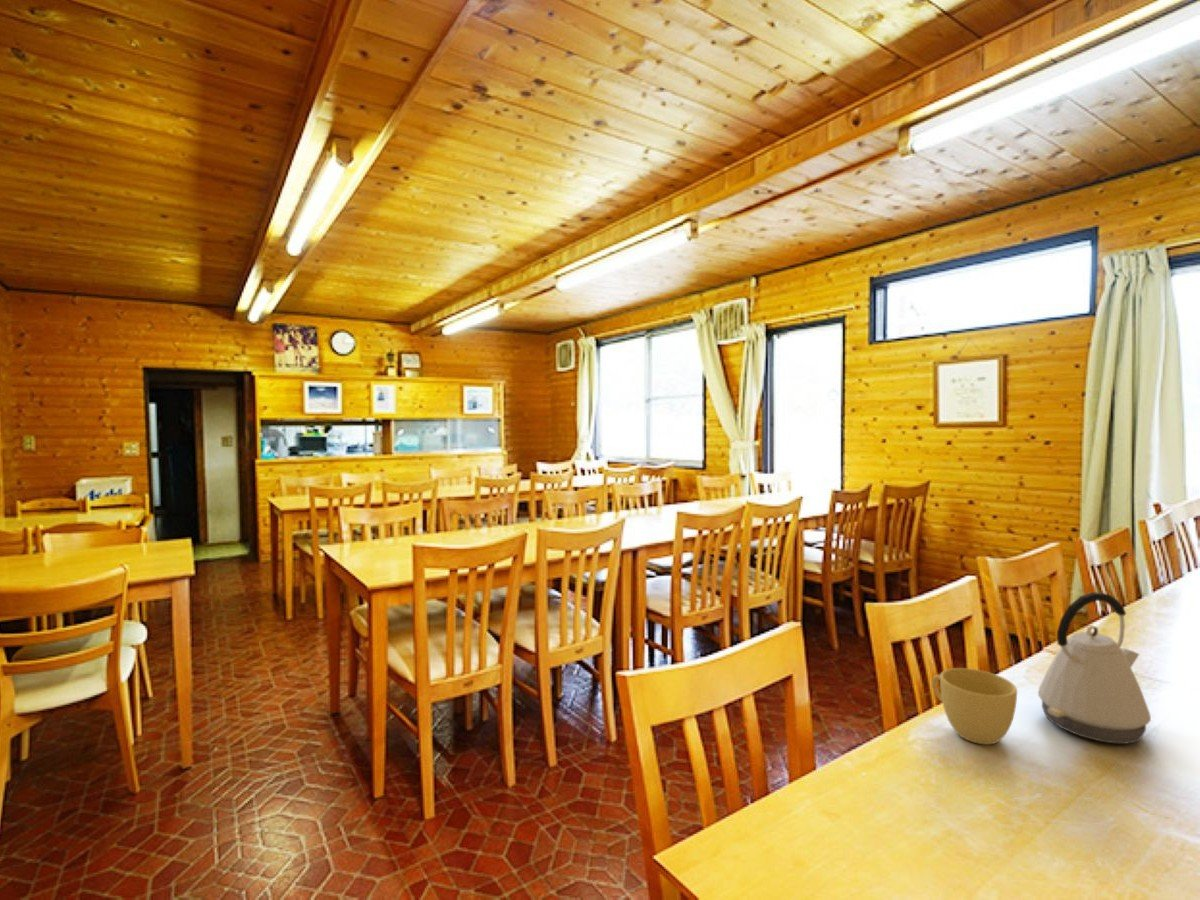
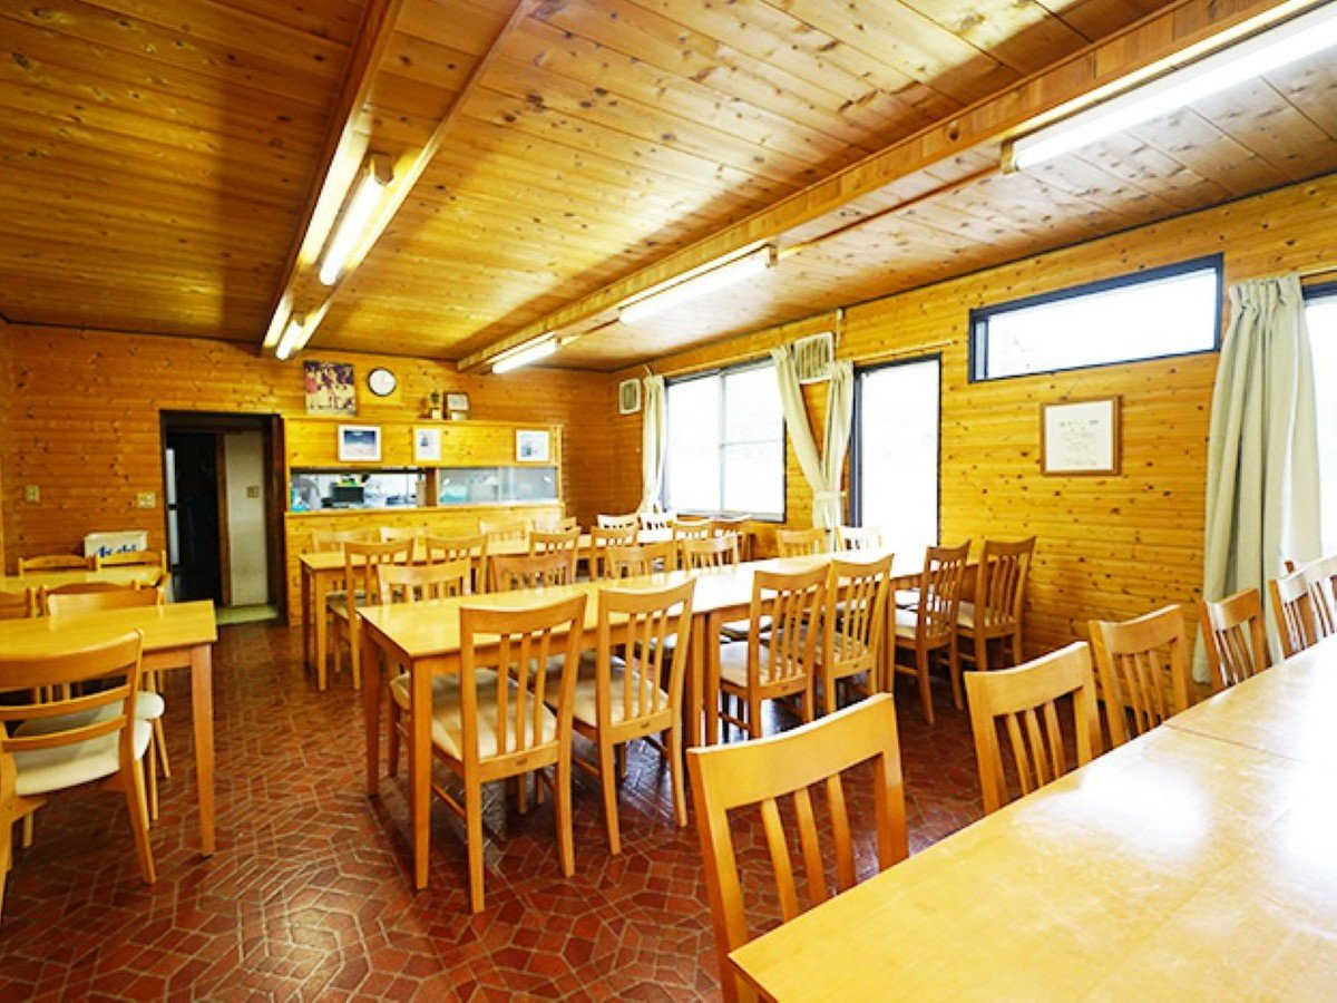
- kettle (1095, 659)
- cup (968, 704)
